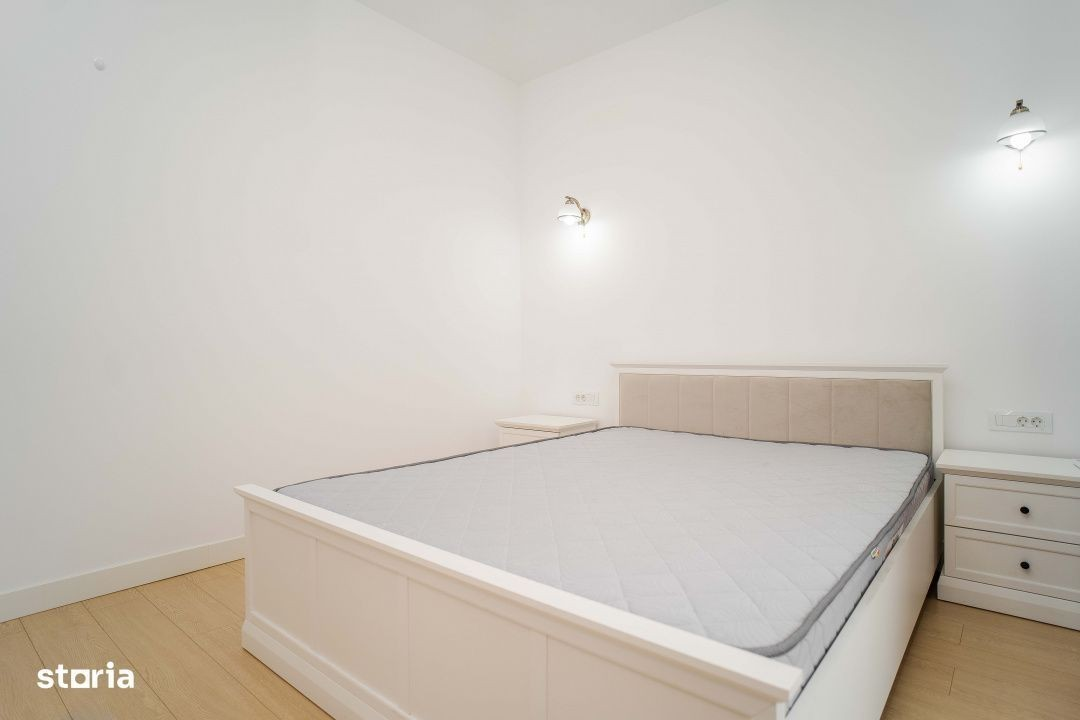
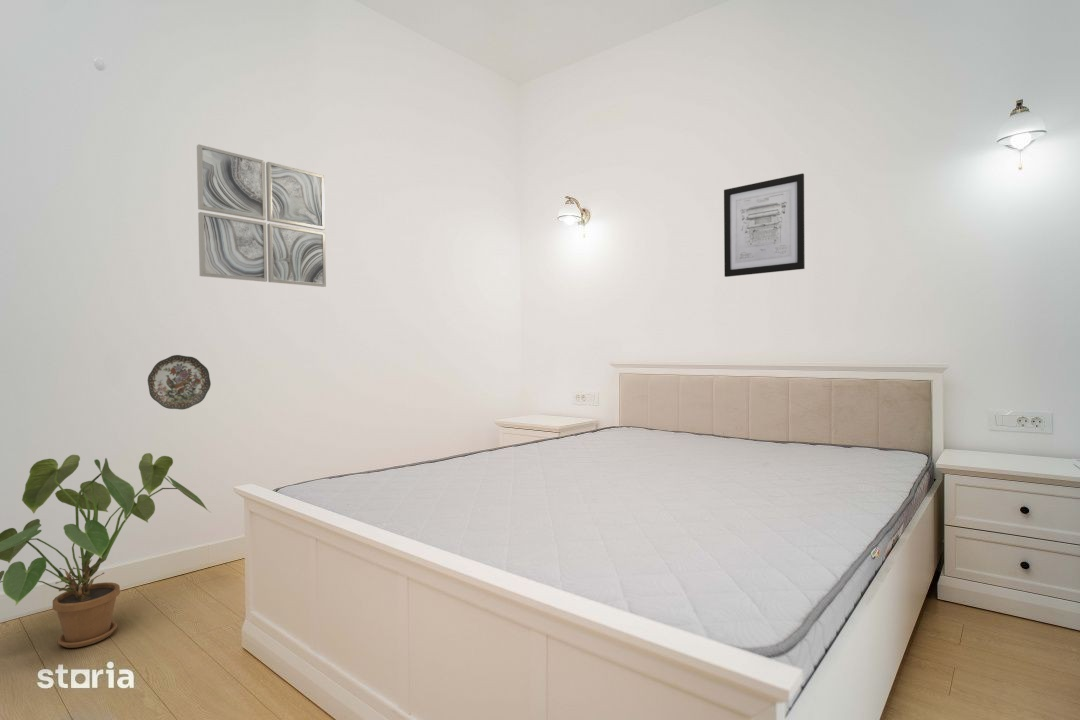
+ wall art (762, 227)
+ house plant (98, 539)
+ wall art (267, 220)
+ decorative plate (179, 382)
